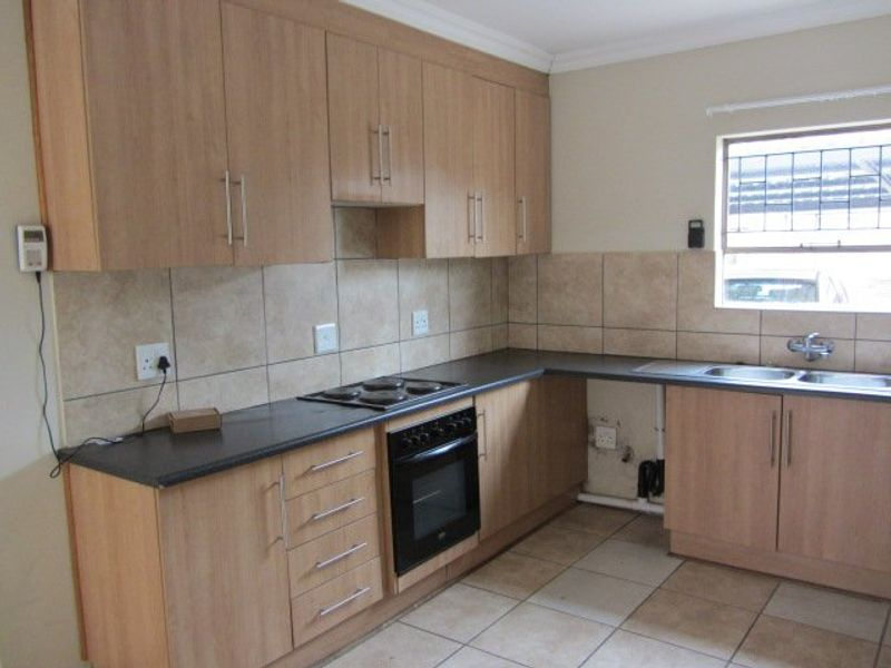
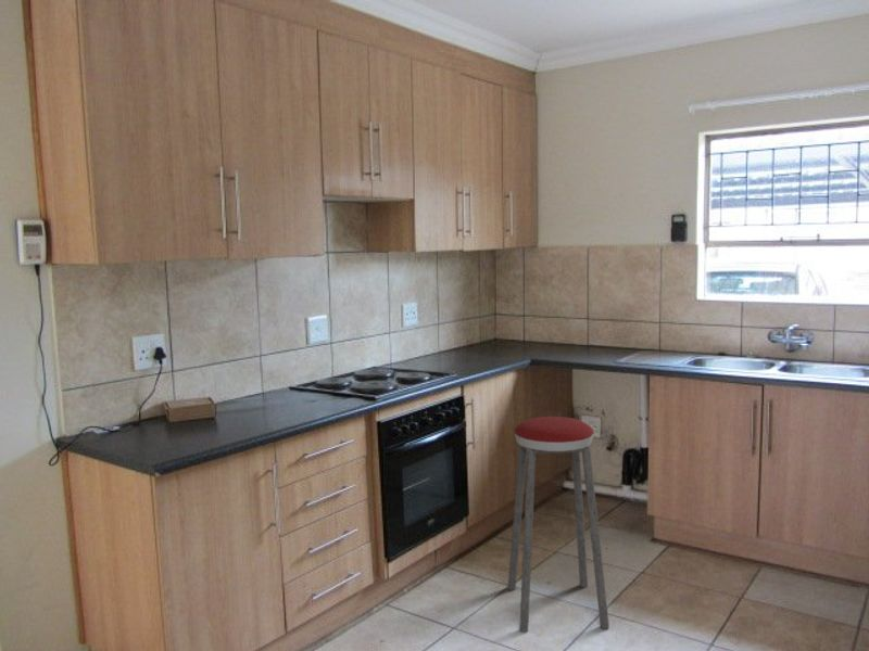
+ music stool (576, 515)
